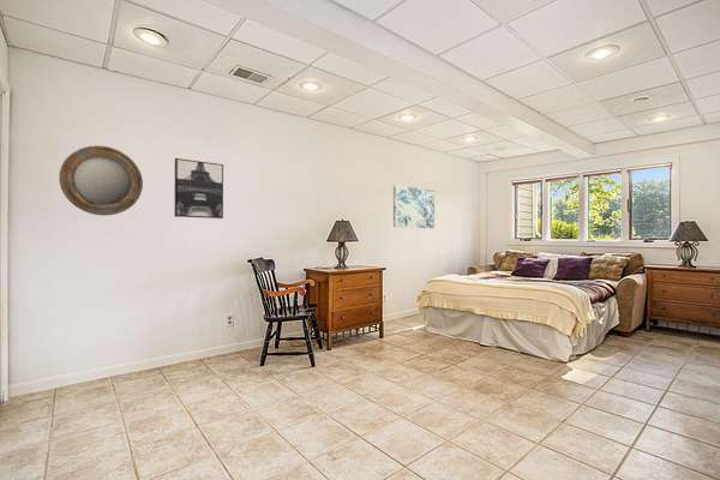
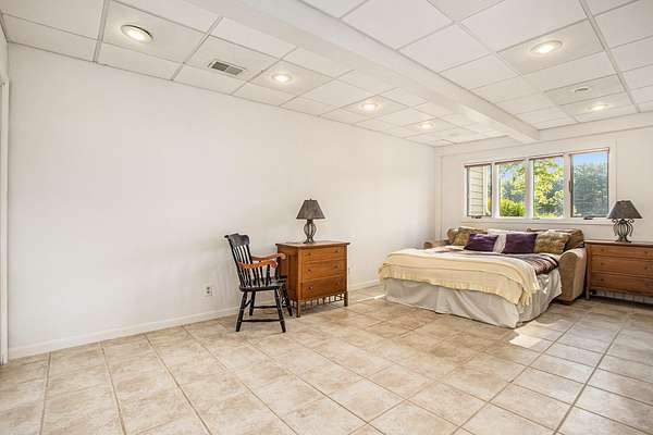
- home mirror (103, 180)
- wall art (414, 208)
- wall art (199, 190)
